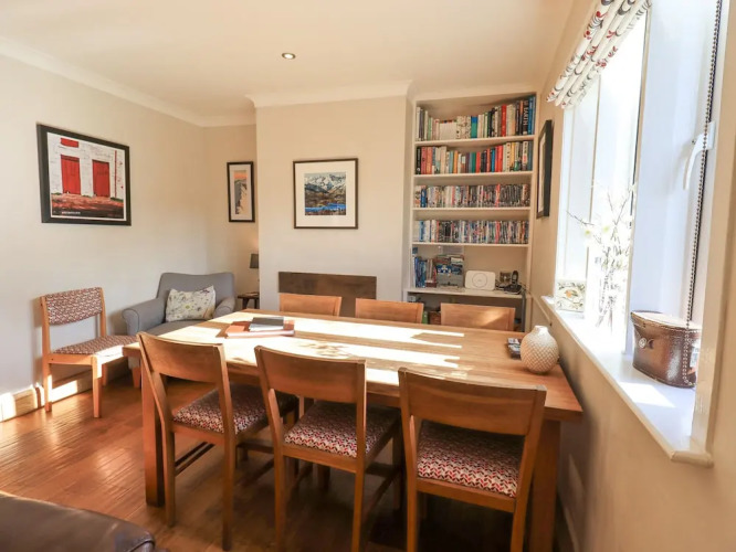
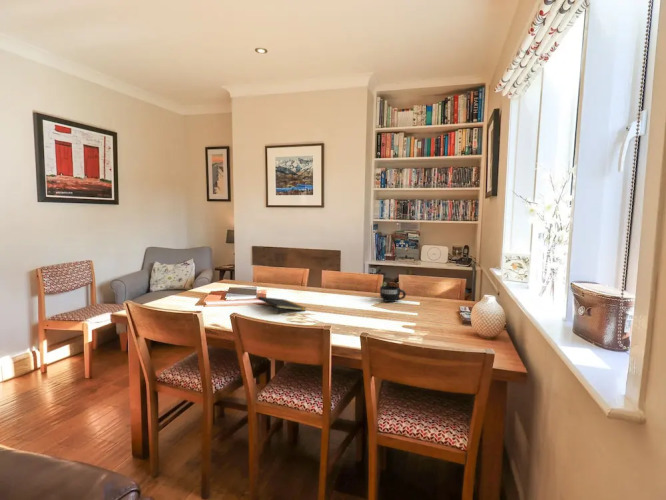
+ notepad (281, 303)
+ mug (392, 294)
